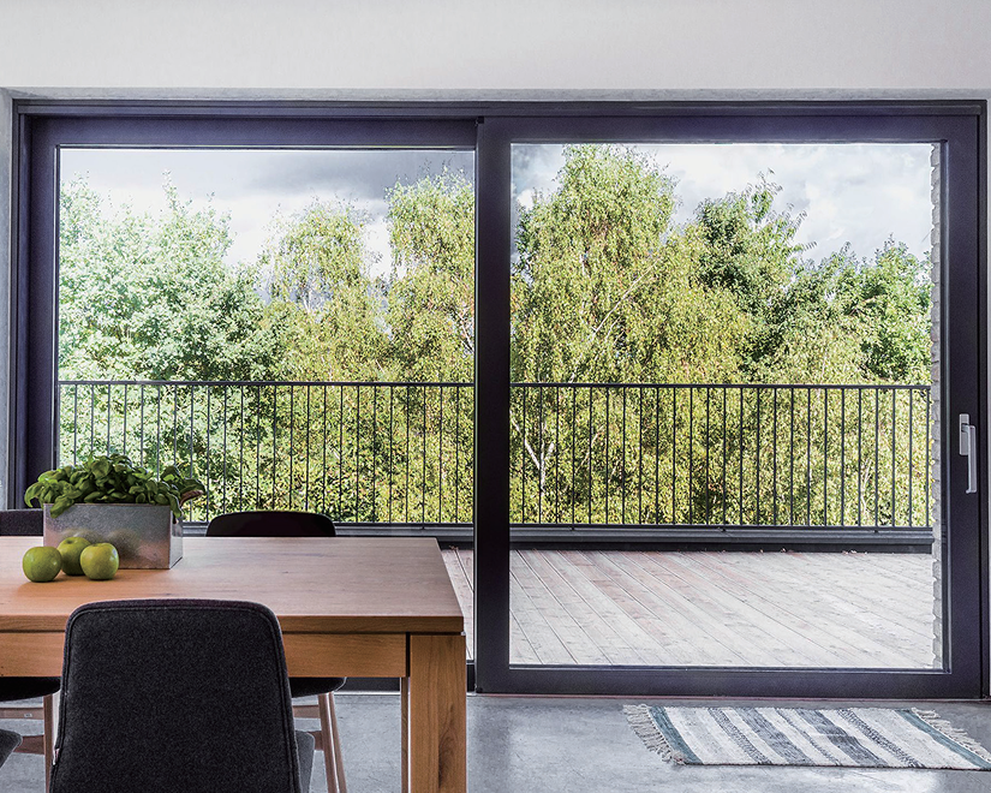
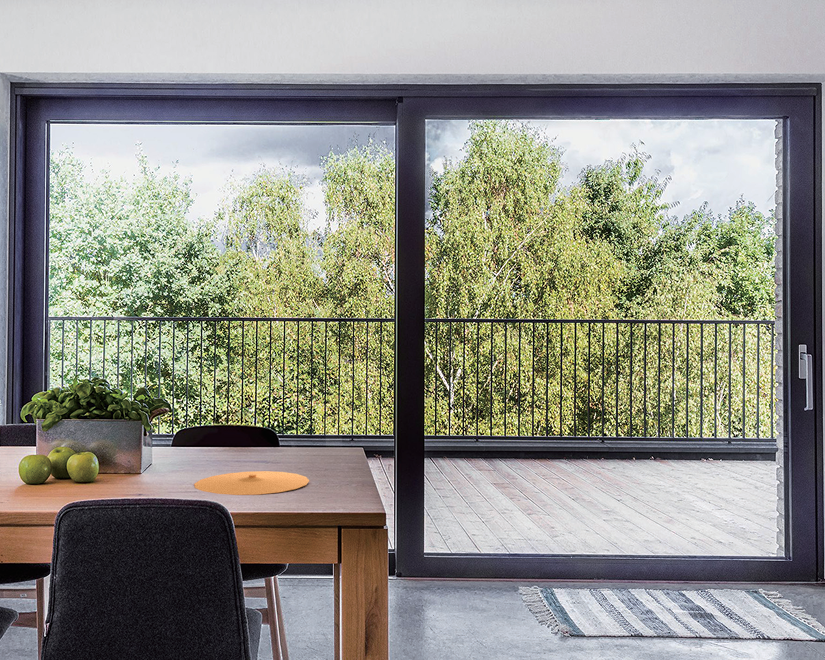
+ plate (252, 478)
